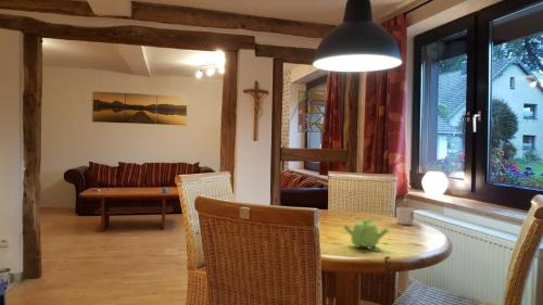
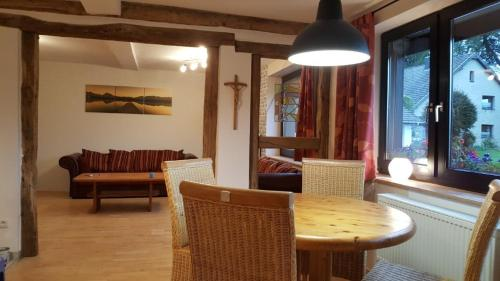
- teapot (365, 232)
- mug (404, 215)
